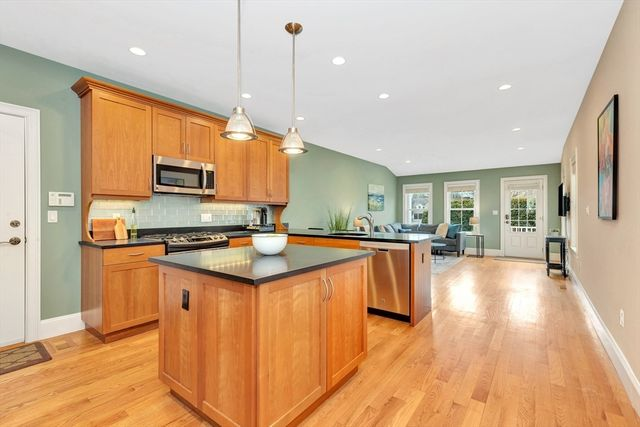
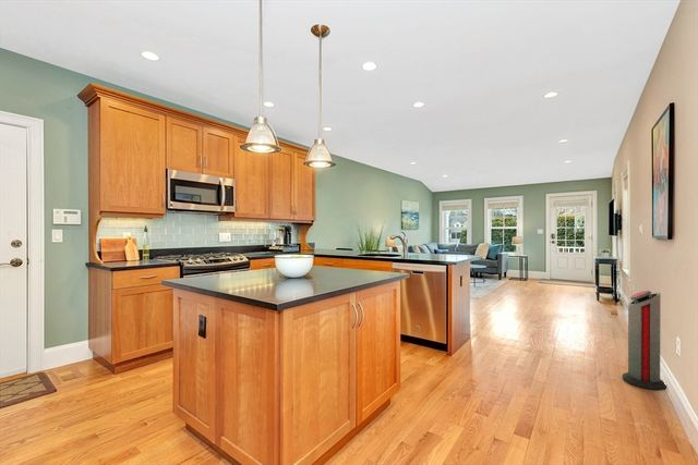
+ air purifier (643, 335)
